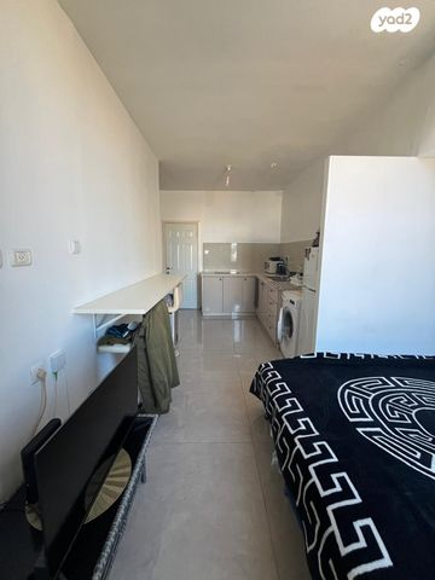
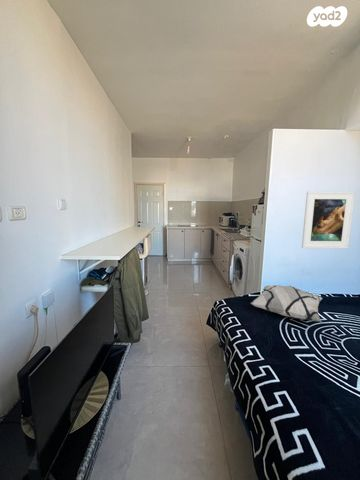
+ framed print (327, 220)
+ decorative pillow (287, 300)
